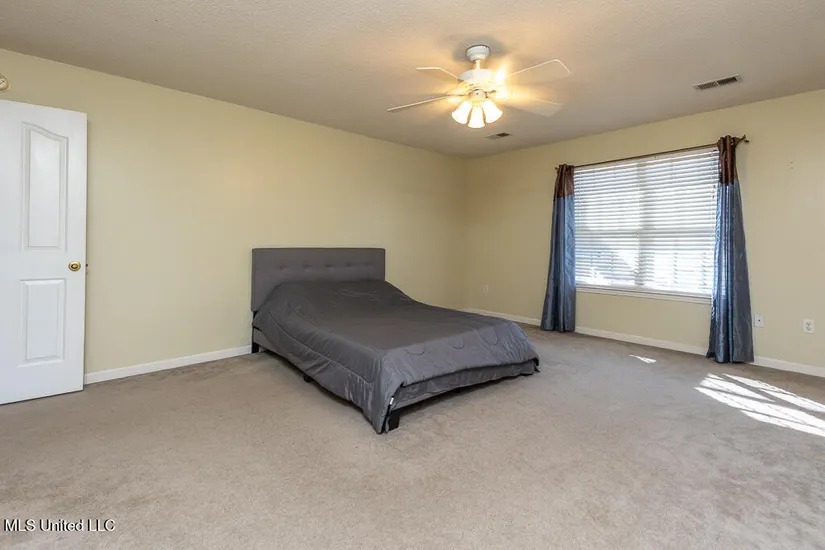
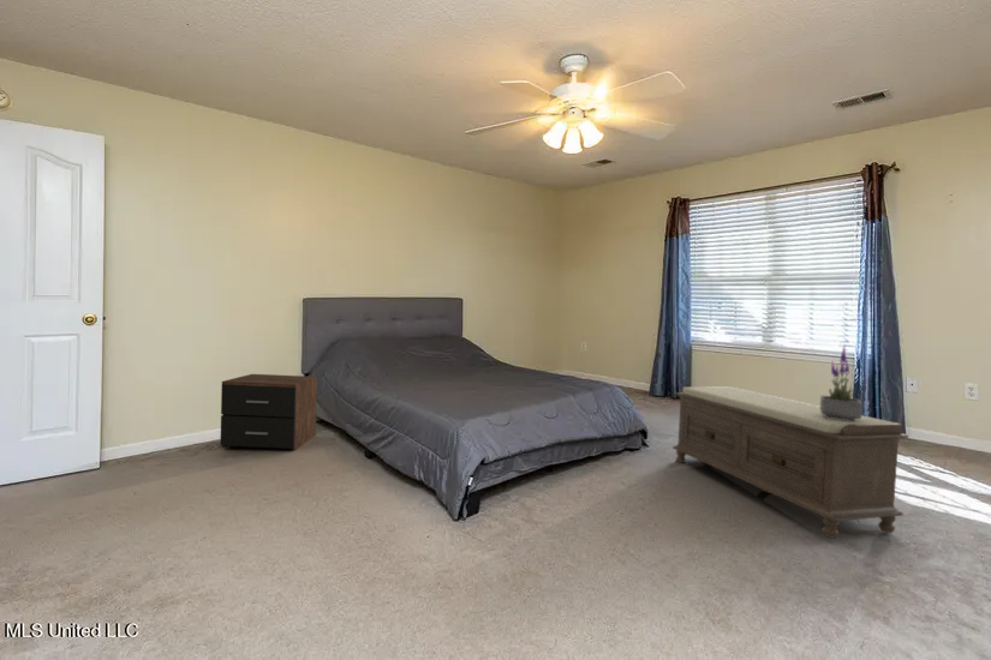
+ potted plant (841, 380)
+ bench (768, 446)
+ nightstand (270, 410)
